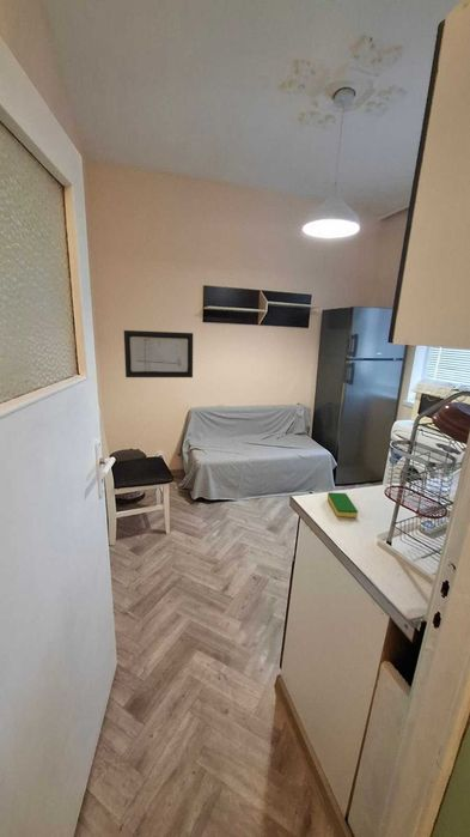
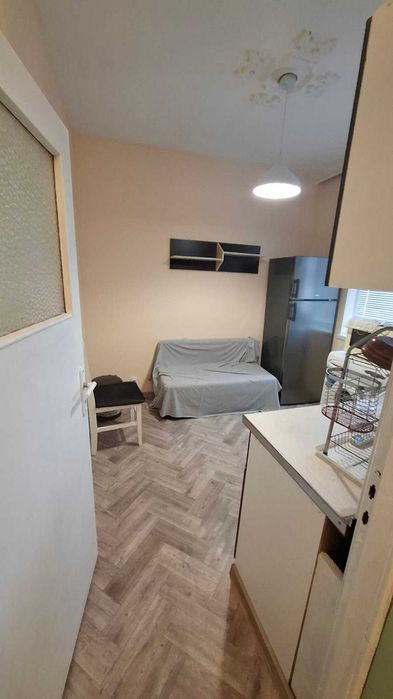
- wall art (159, 354)
- dish sponge (341, 504)
